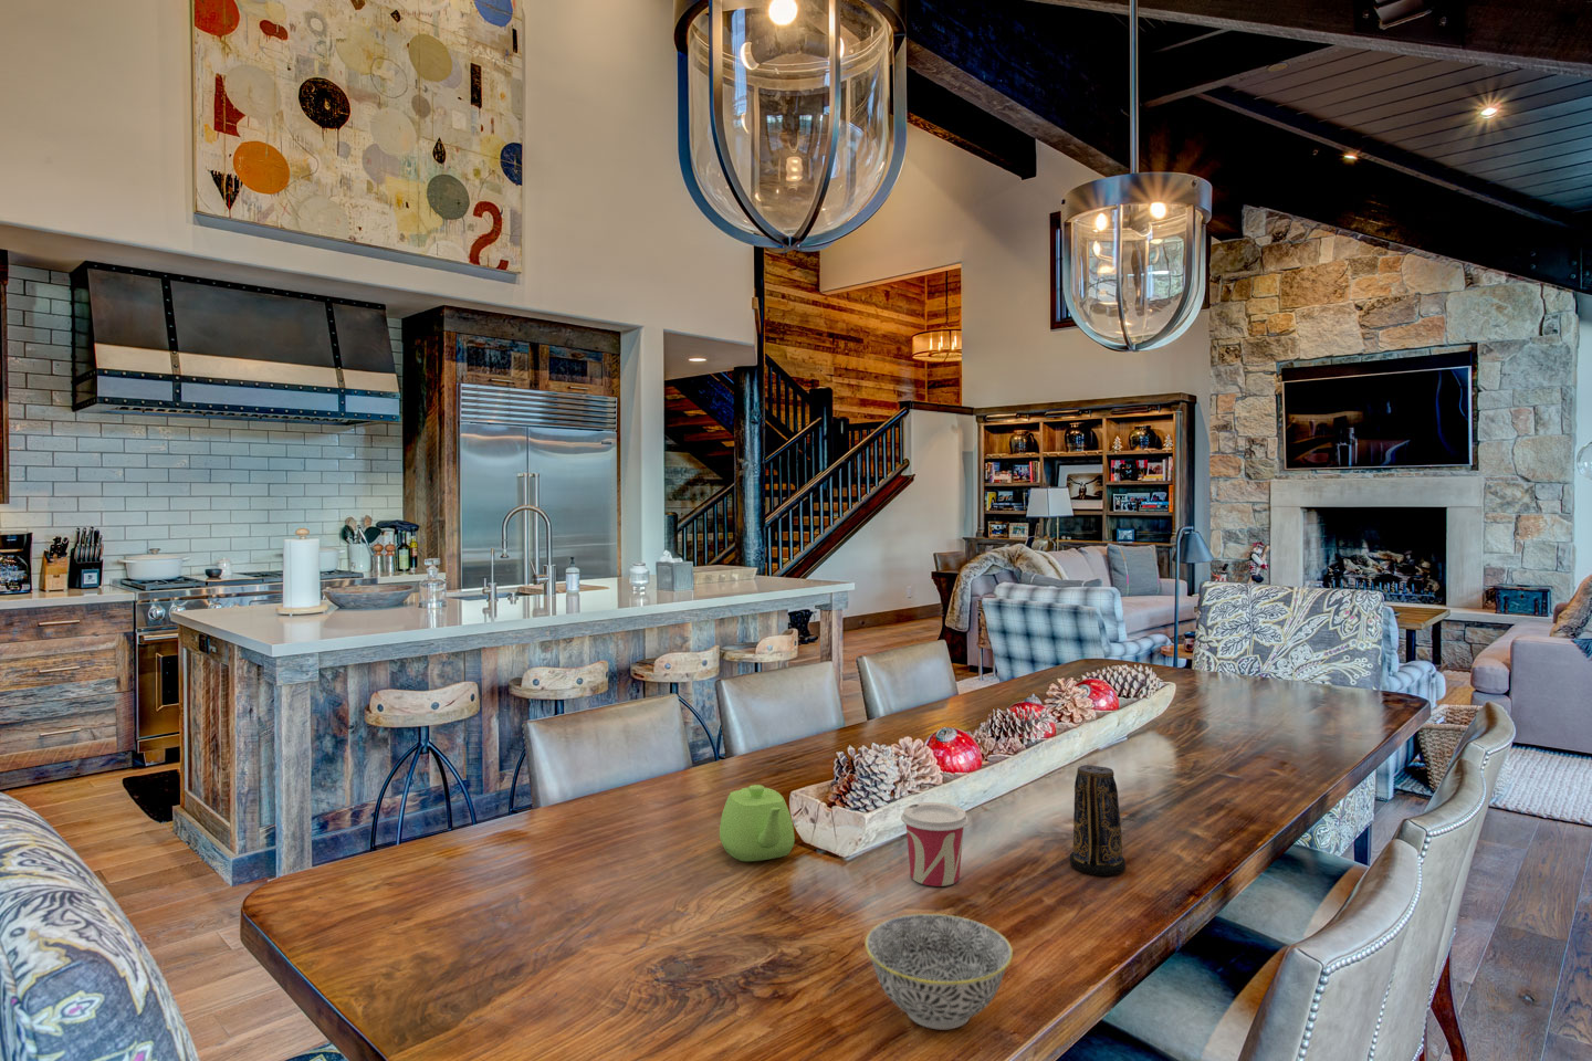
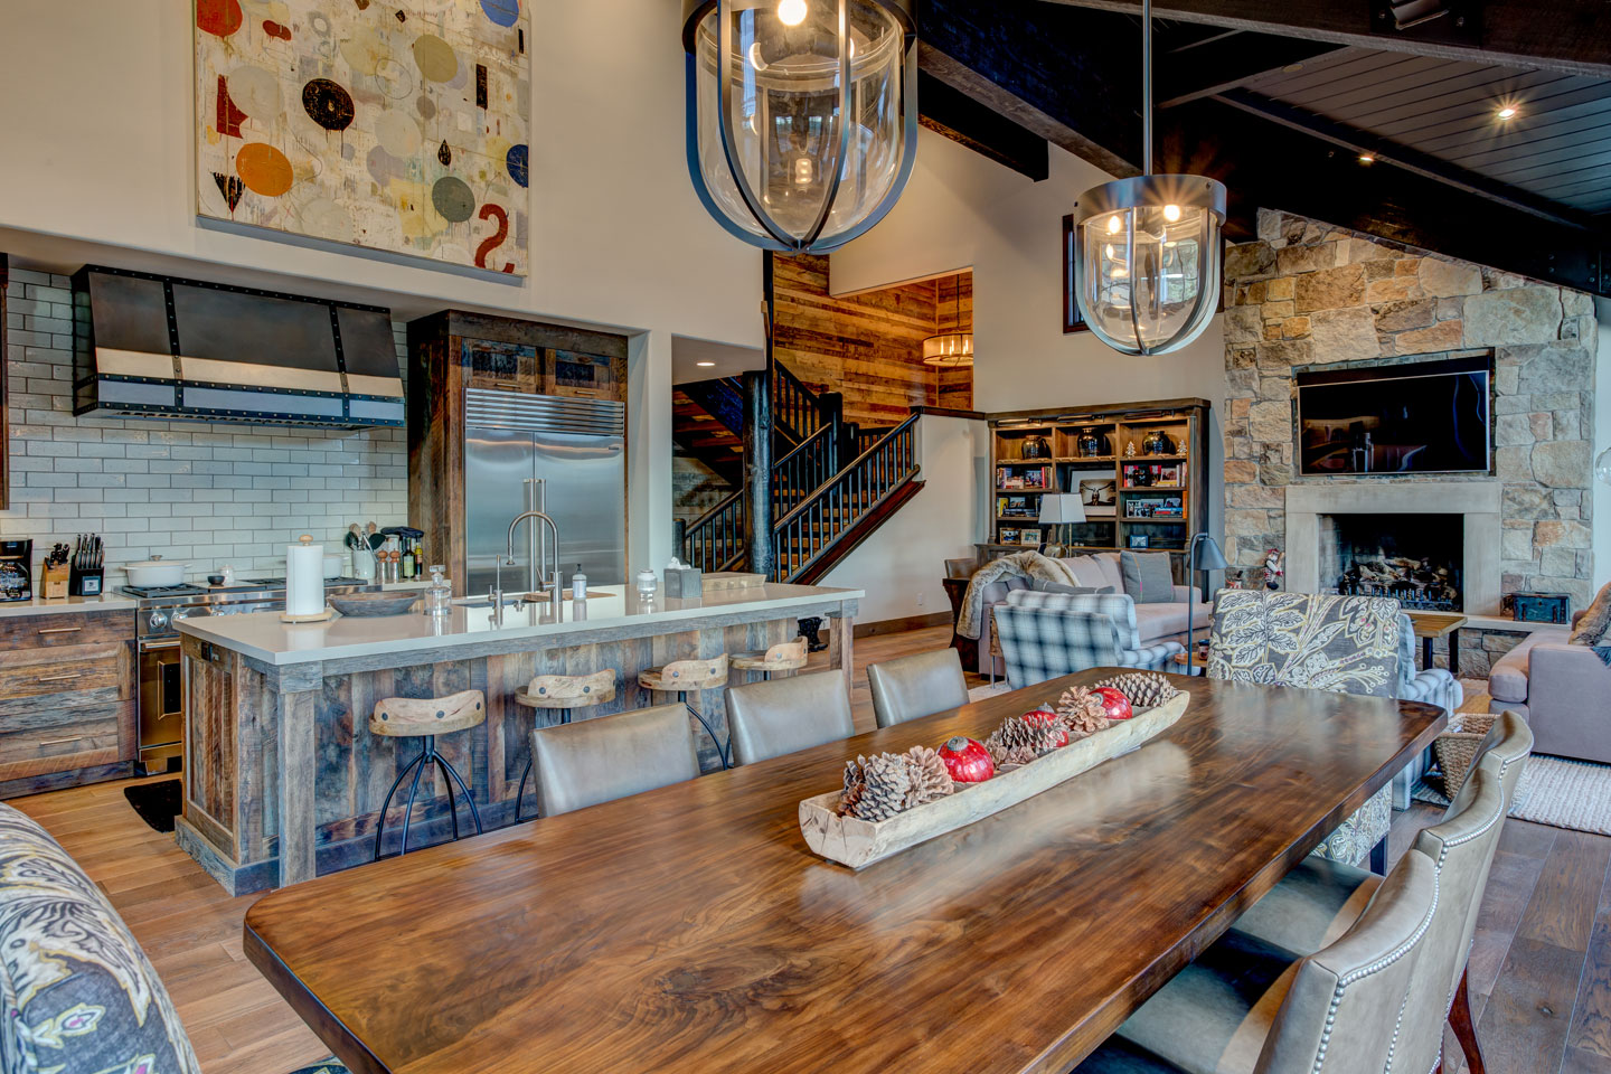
- teapot (758, 821)
- cup (935, 843)
- bowl (937, 977)
- candle (1097, 816)
